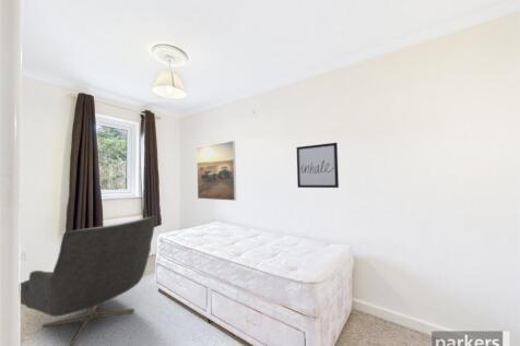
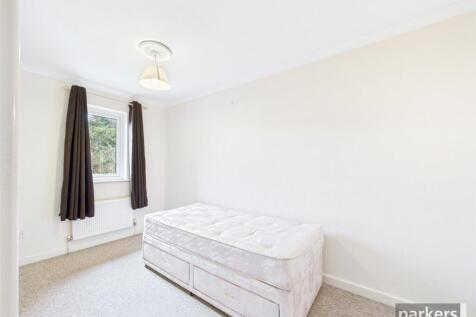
- chair (95, 271)
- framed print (214, 171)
- wall art (316, 166)
